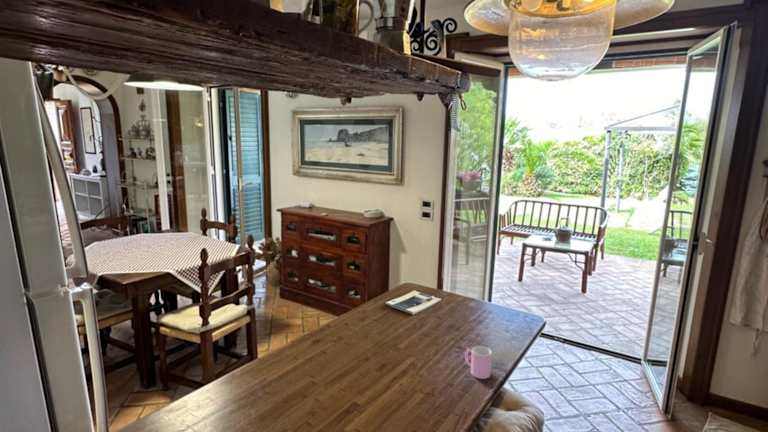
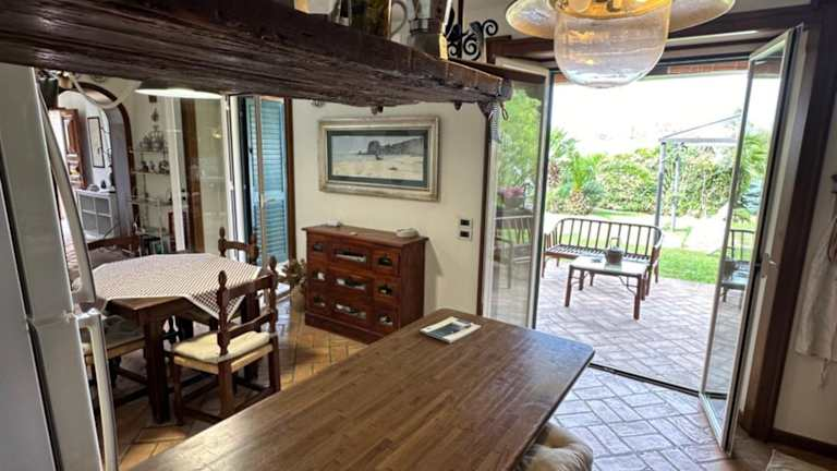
- cup (477, 360)
